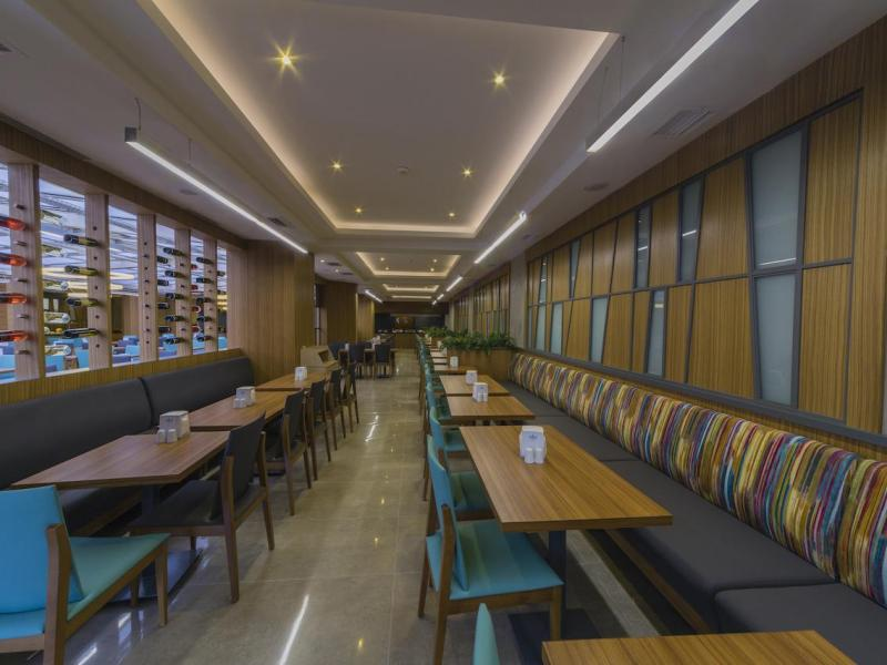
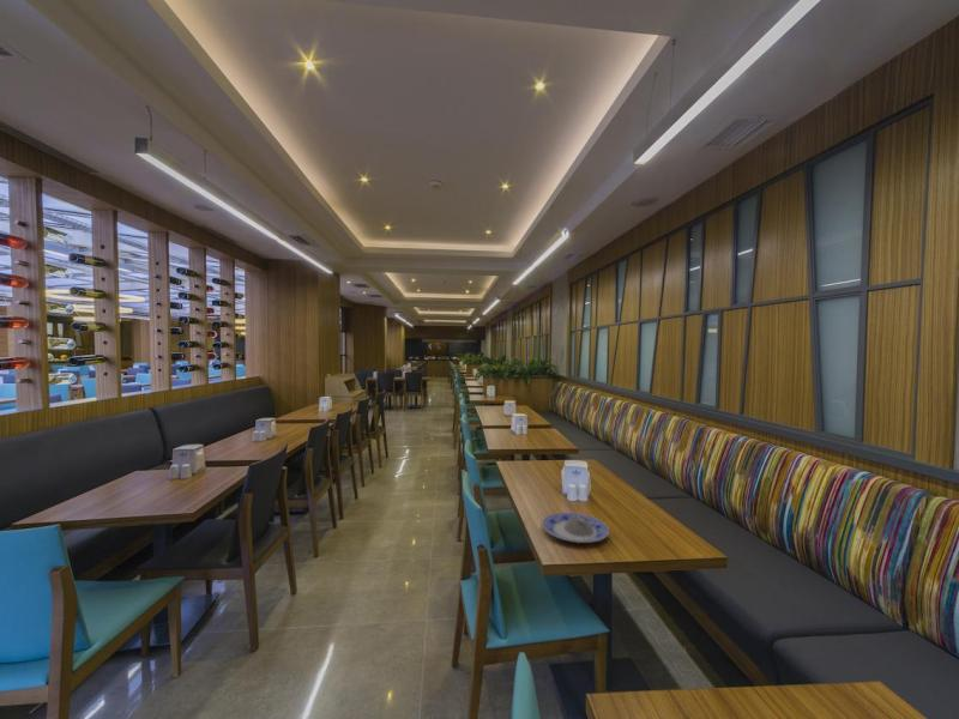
+ plate (574, 525)
